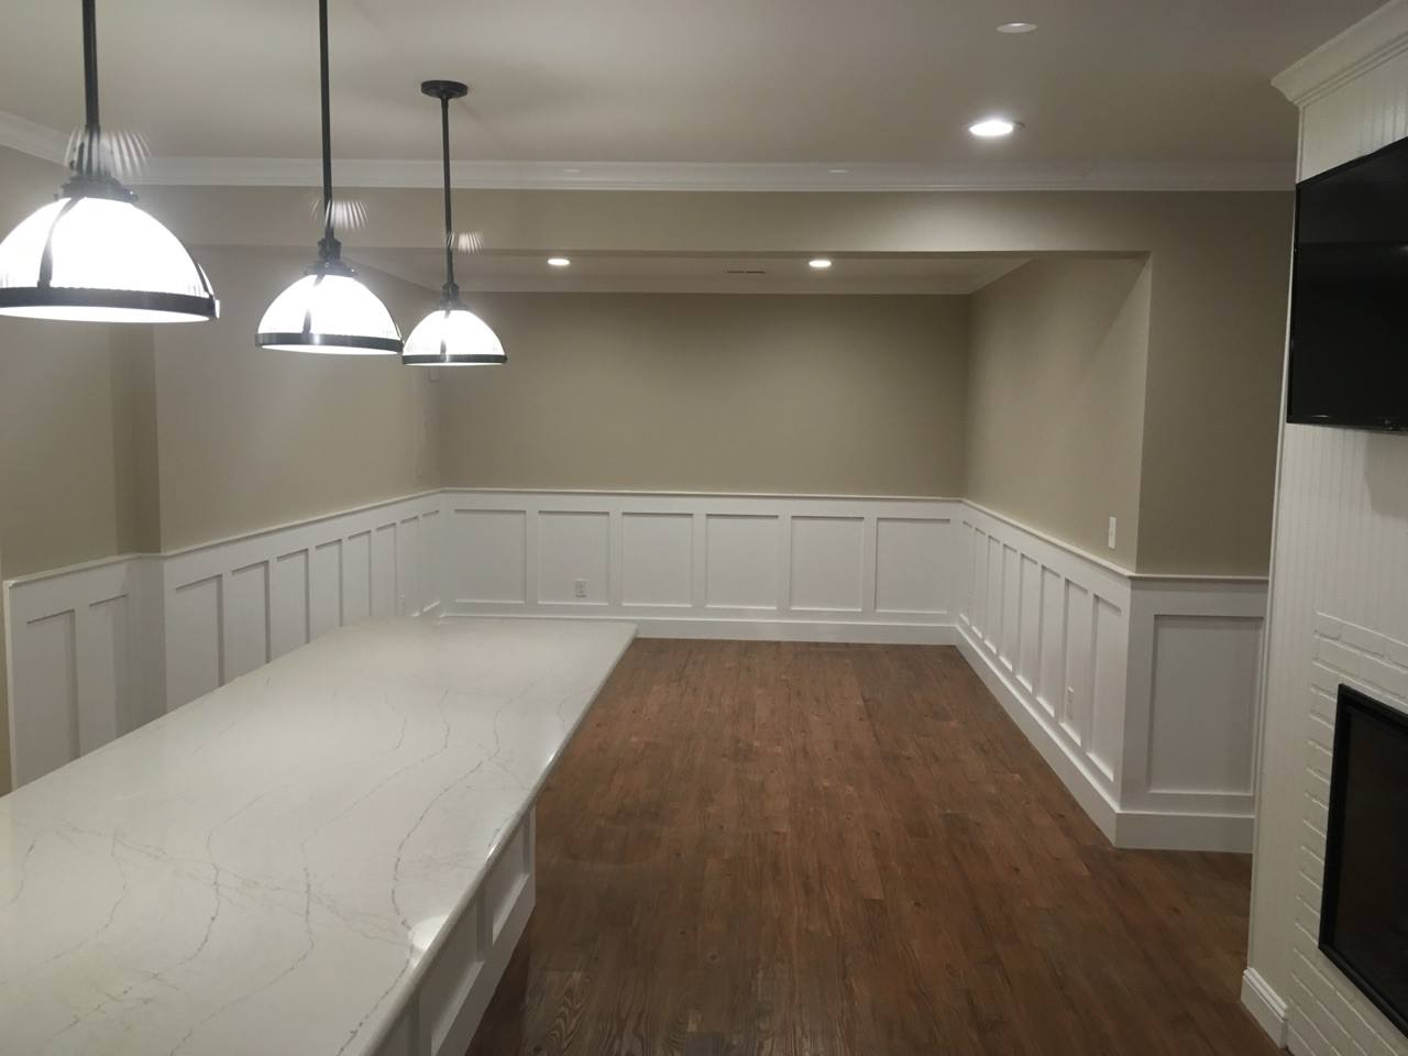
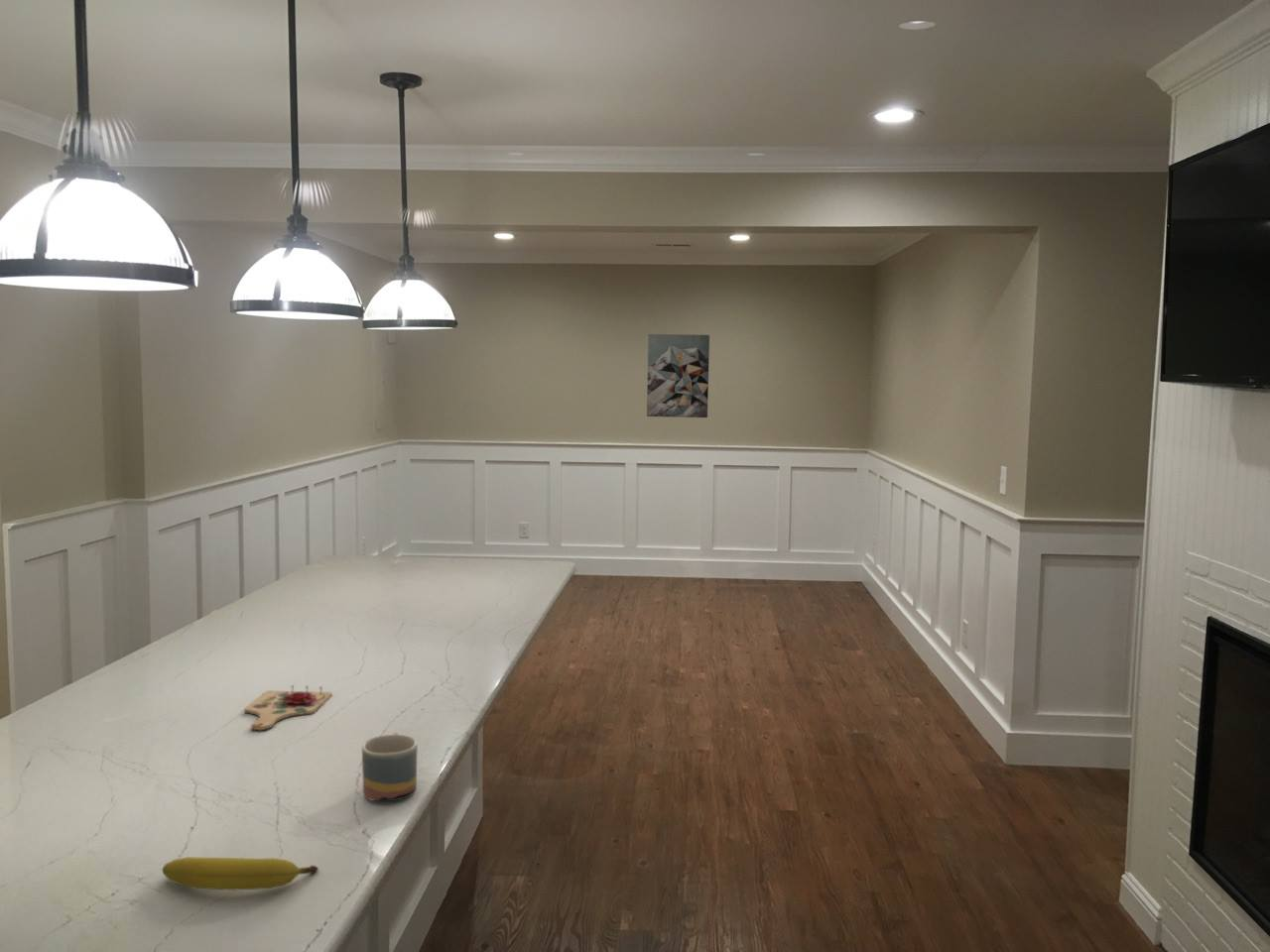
+ mug (391, 764)
+ wall art (678, 376)
+ fruit (232, 868)
+ cutting board (280, 705)
